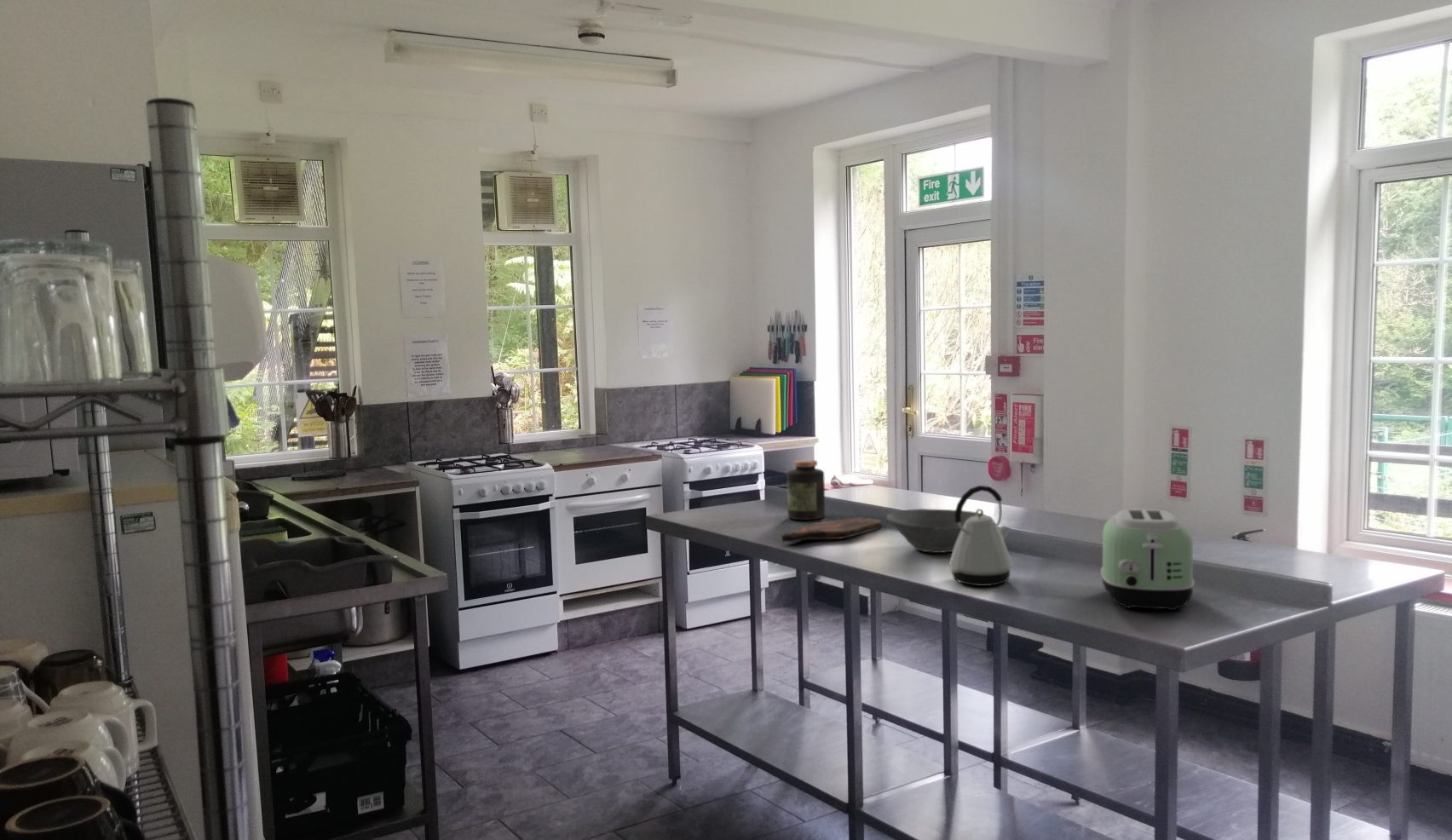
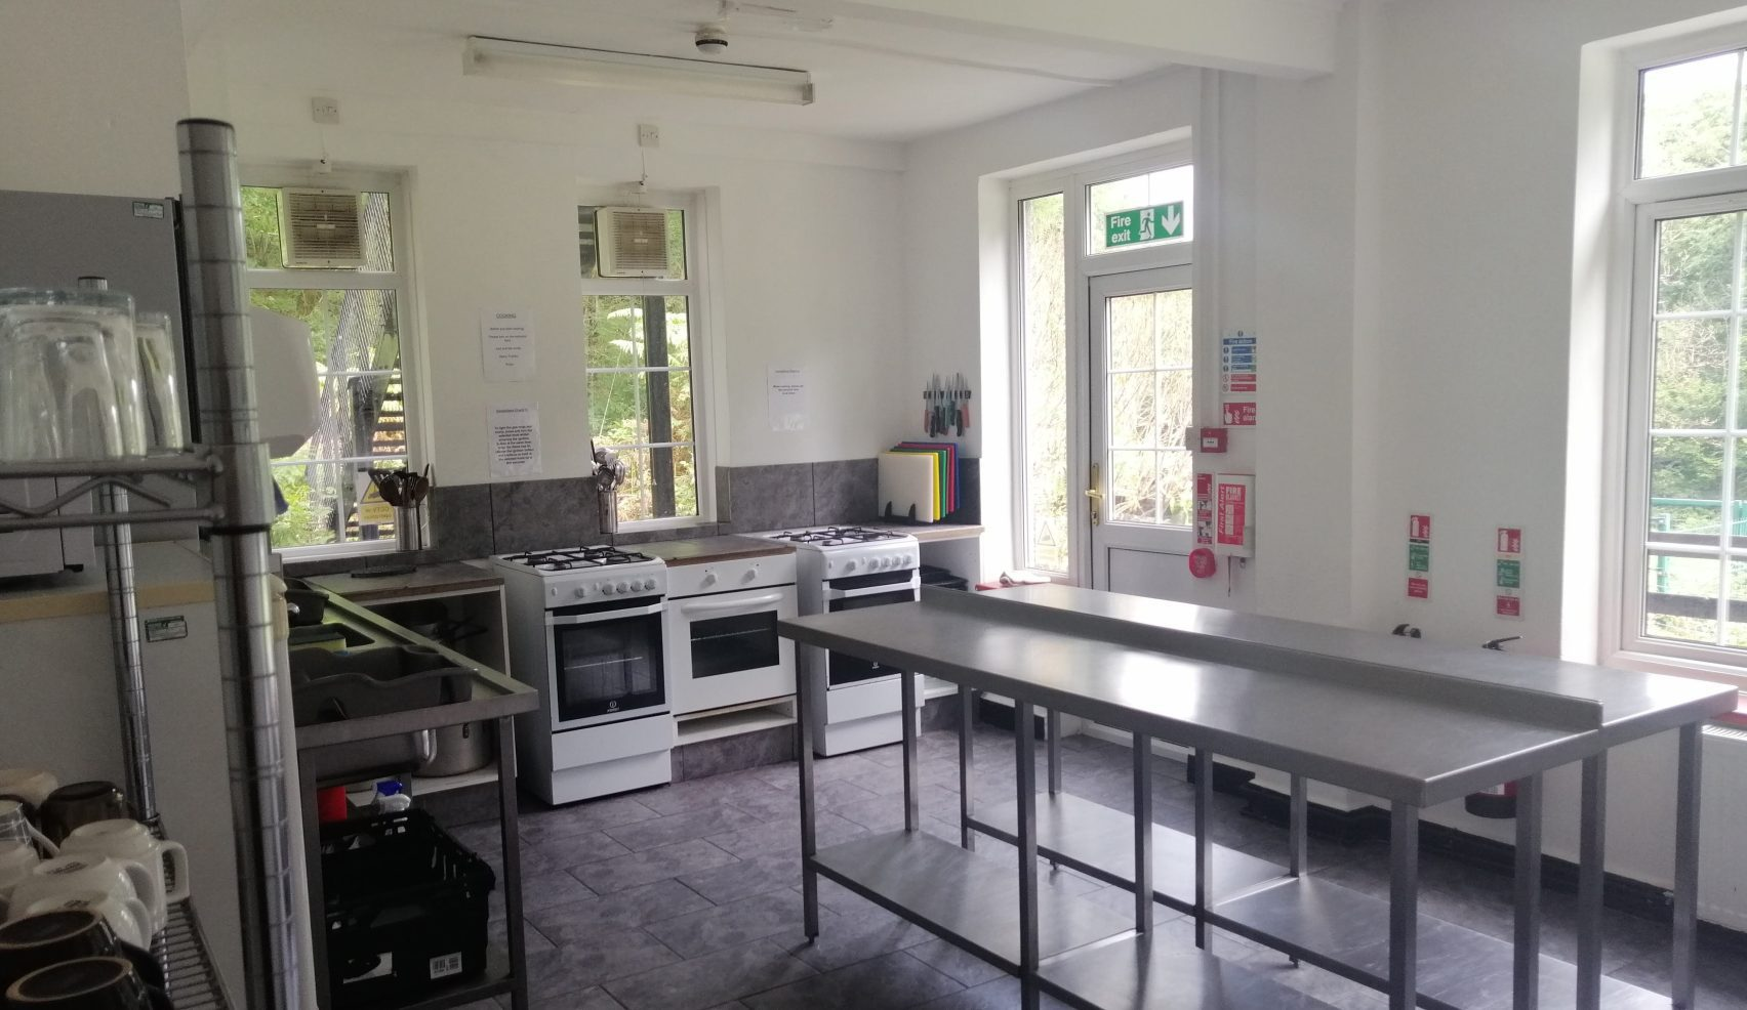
- bowl (938, 532)
- jar (805, 489)
- toaster (1146, 557)
- cutting board (833, 530)
- kettle (982, 532)
